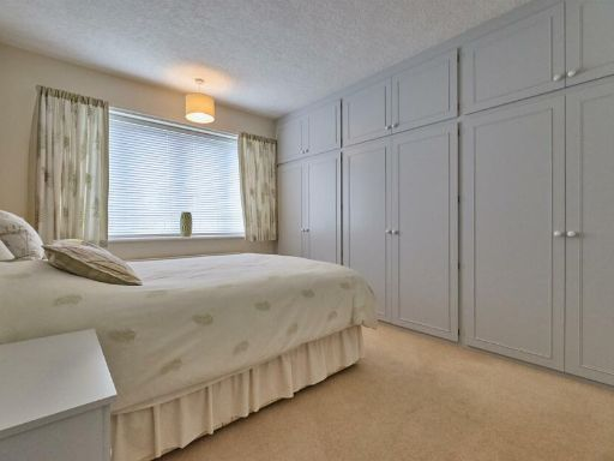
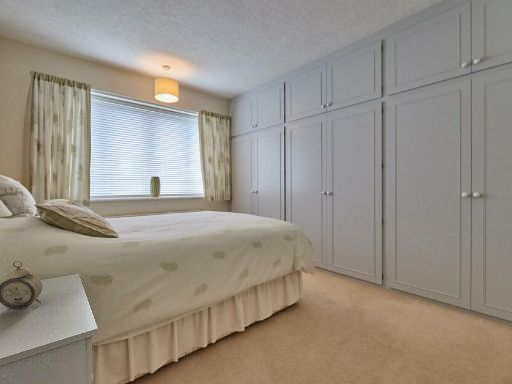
+ alarm clock (21, 283)
